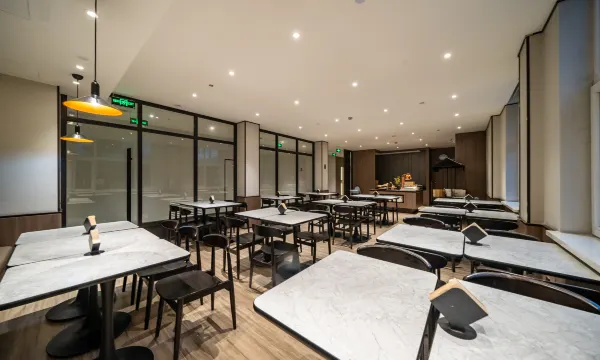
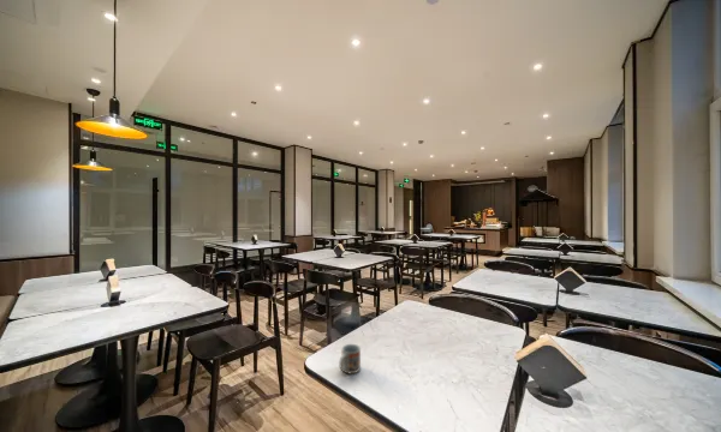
+ cup (348, 359)
